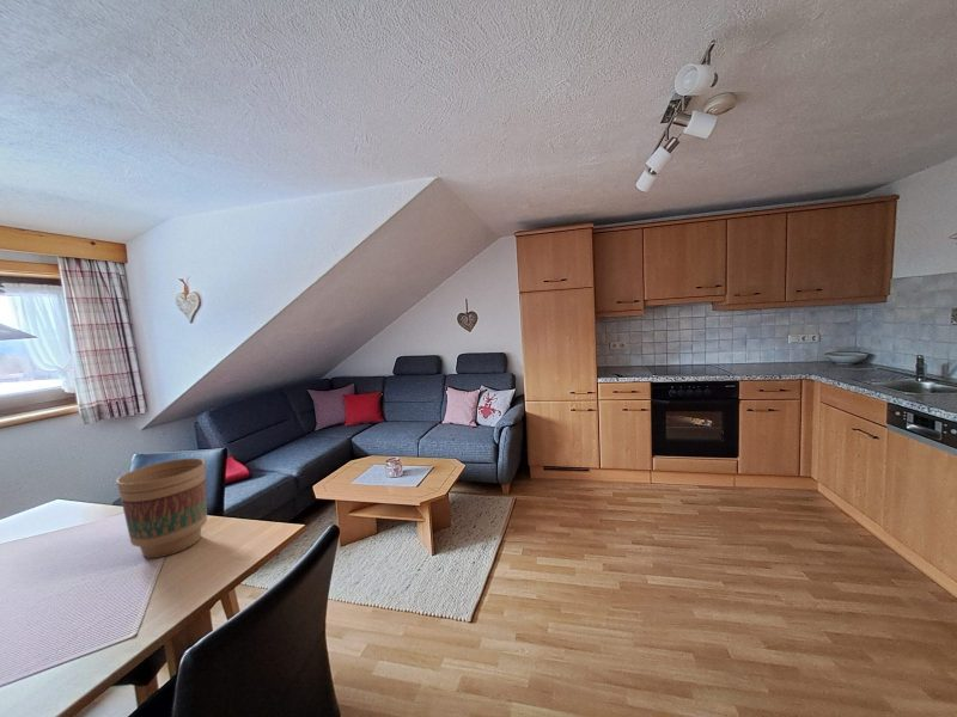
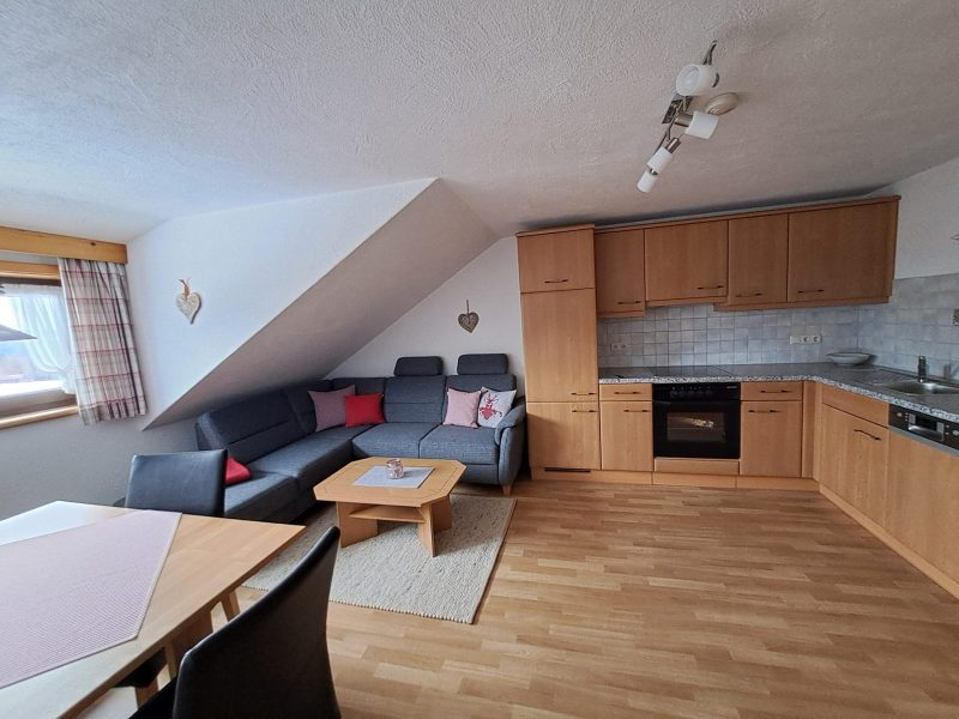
- flower pot (167, 507)
